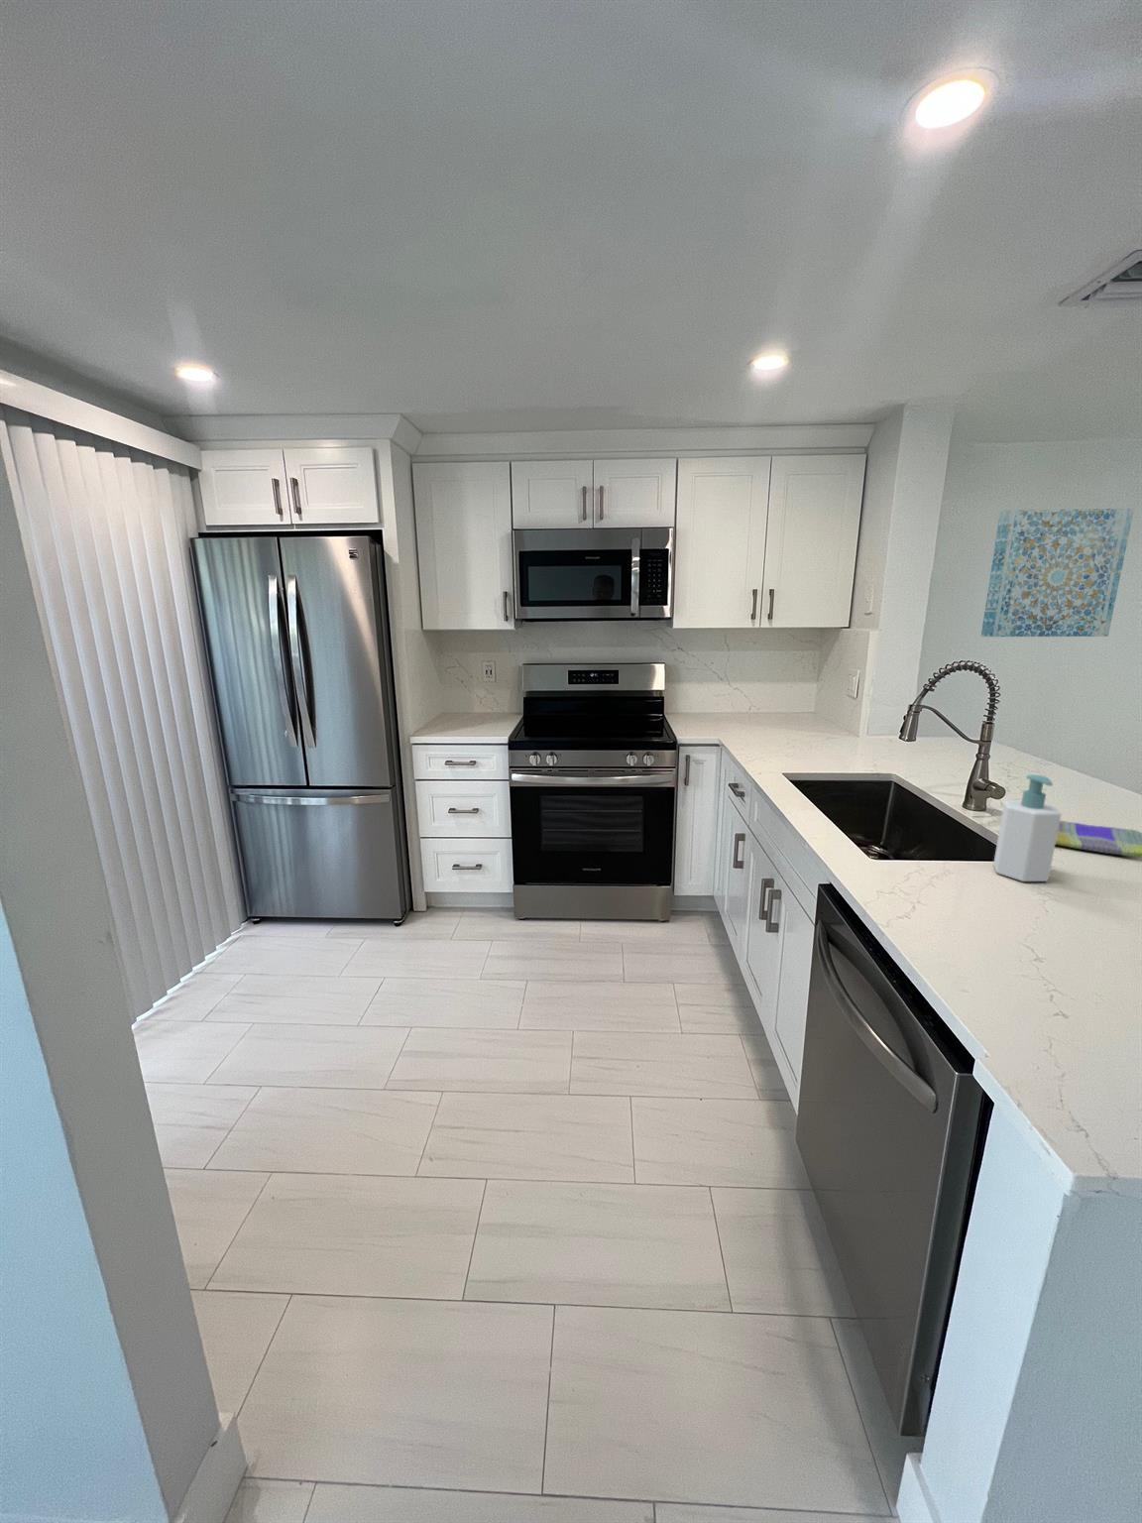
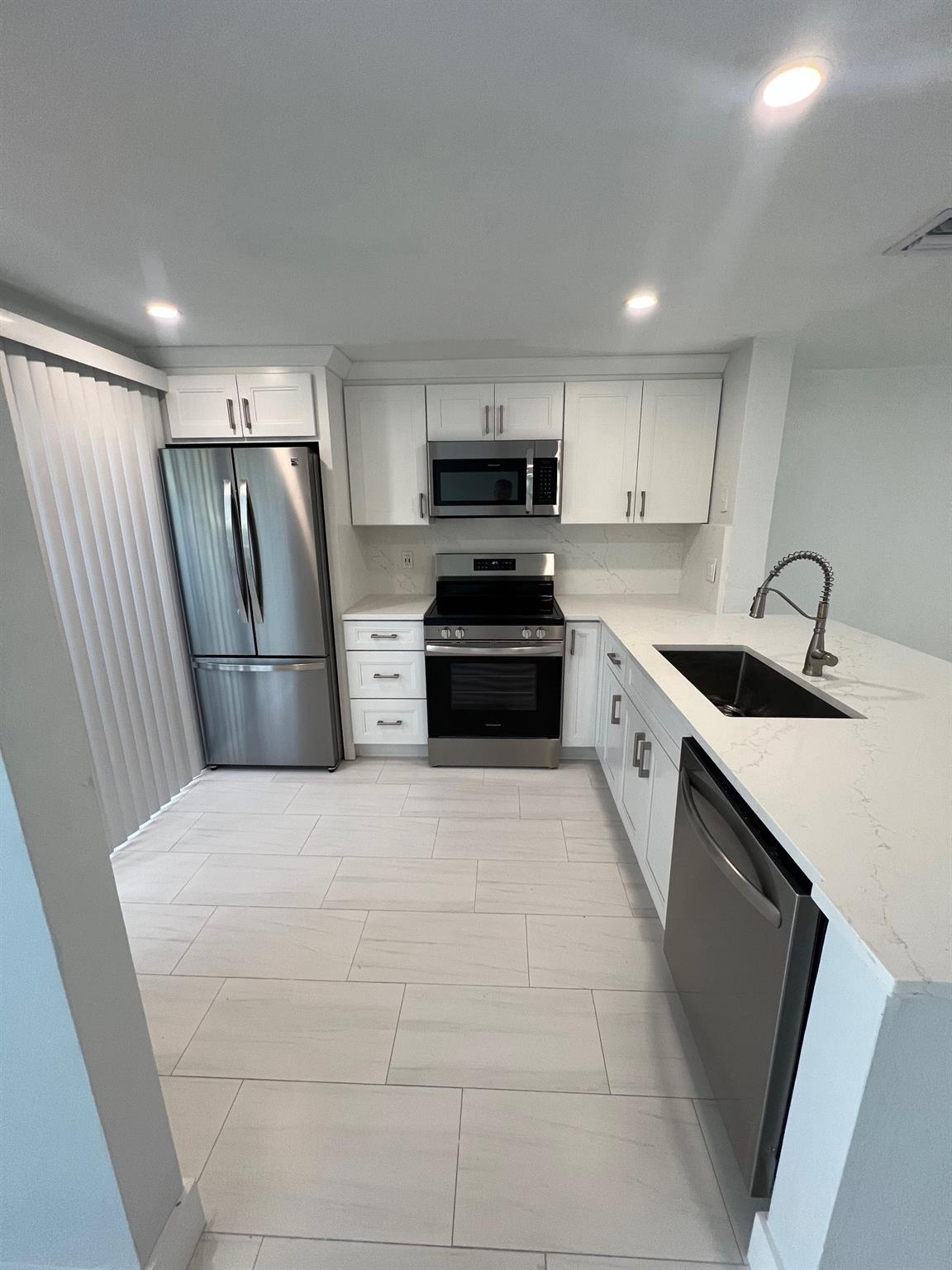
- wall art (1054, 574)
- soap bottle (1028, 825)
- dish towel (1083, 835)
